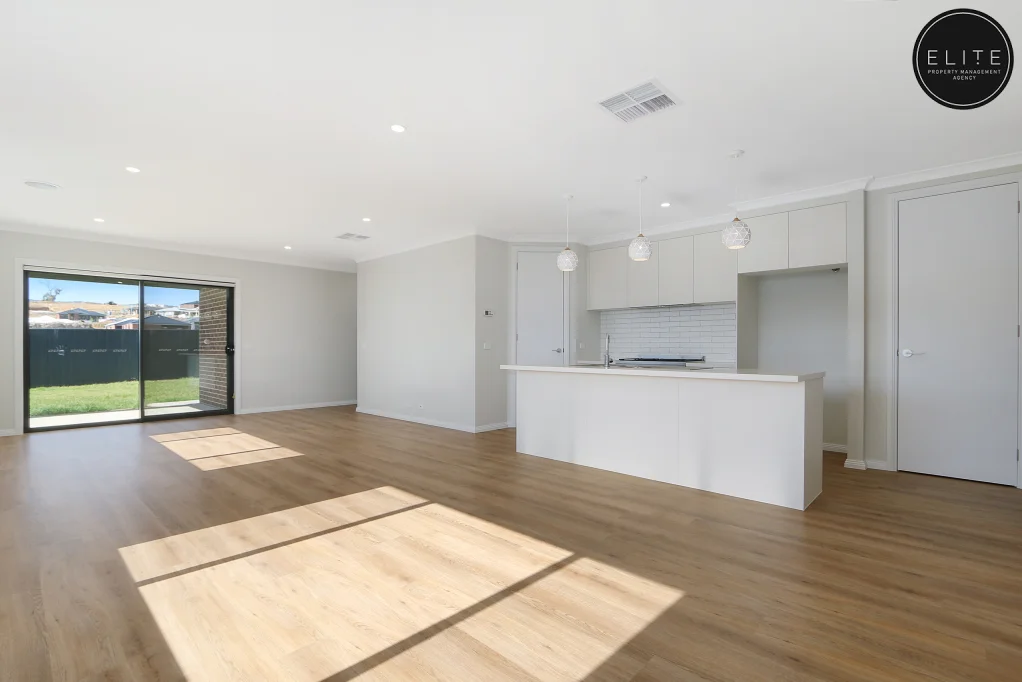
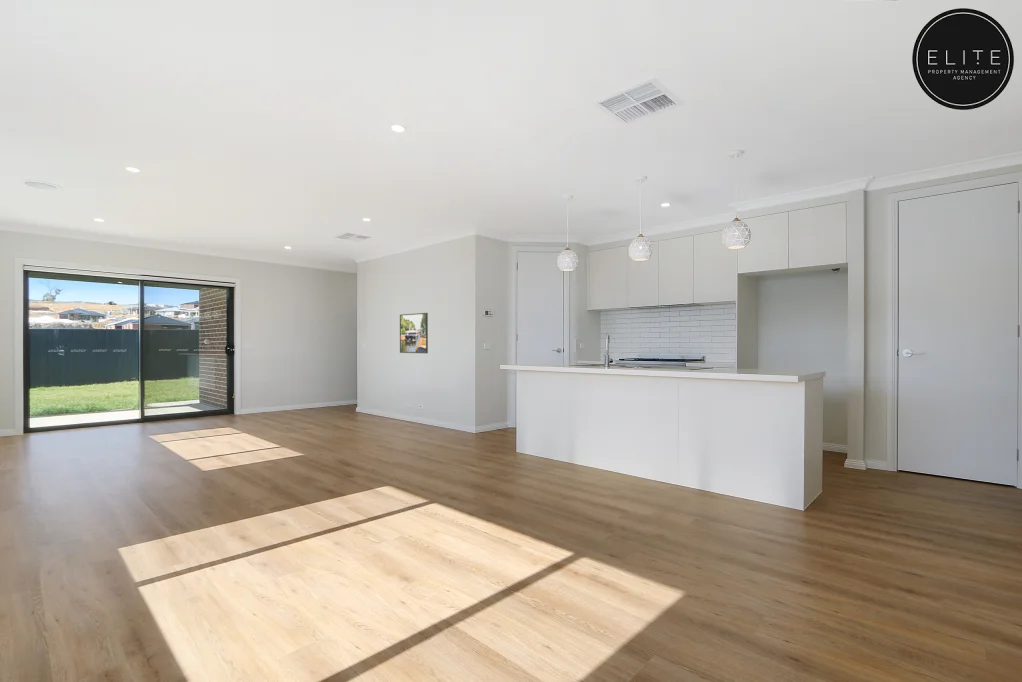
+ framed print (413, 333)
